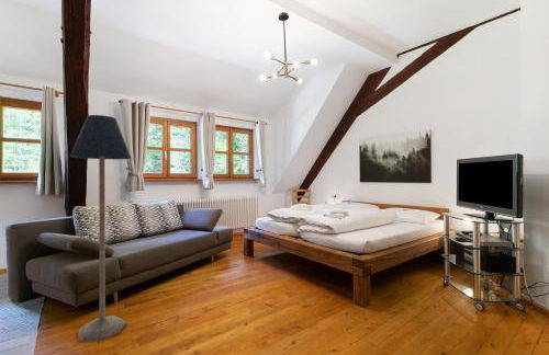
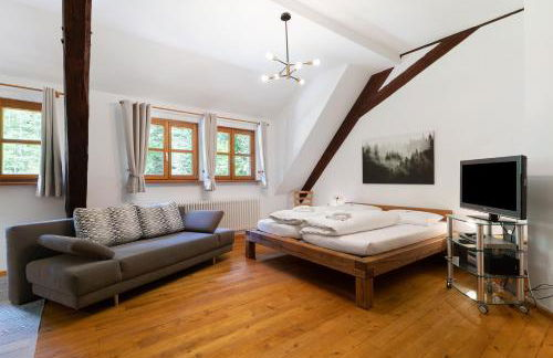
- floor lamp (102, 222)
